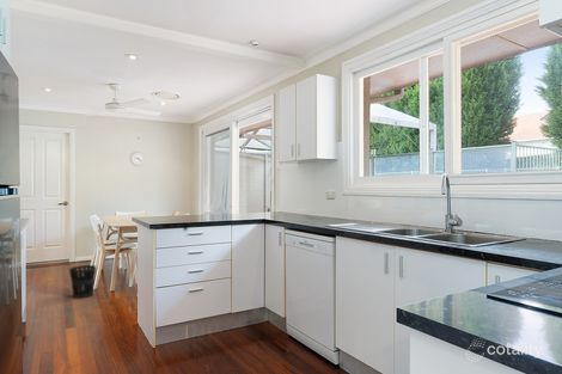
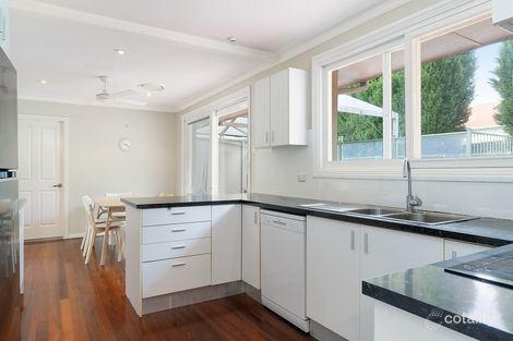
- wastebasket (83, 281)
